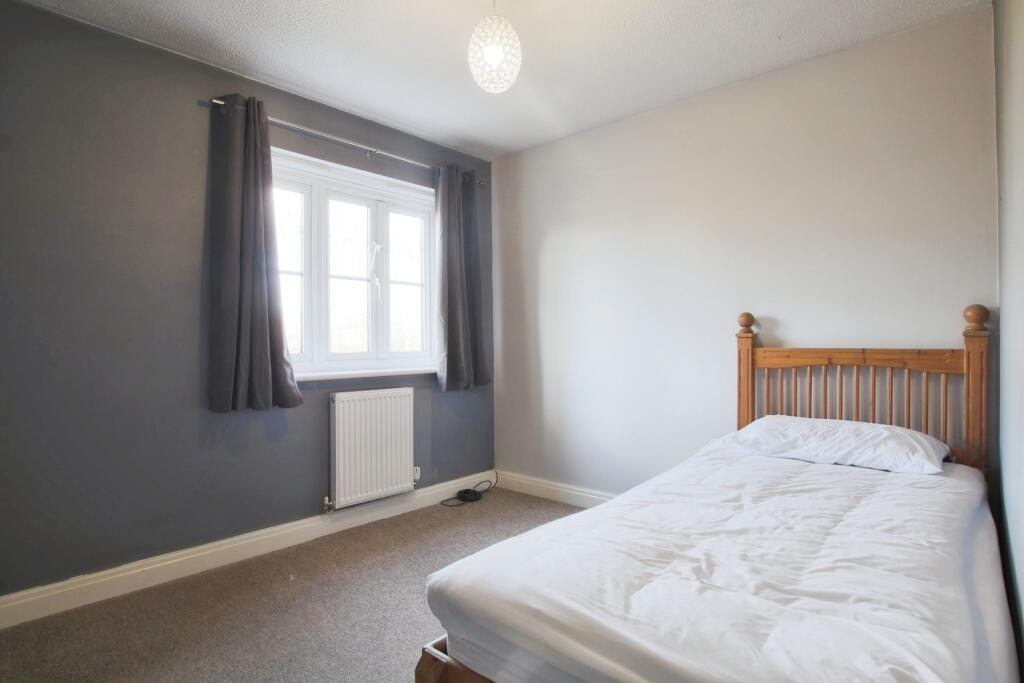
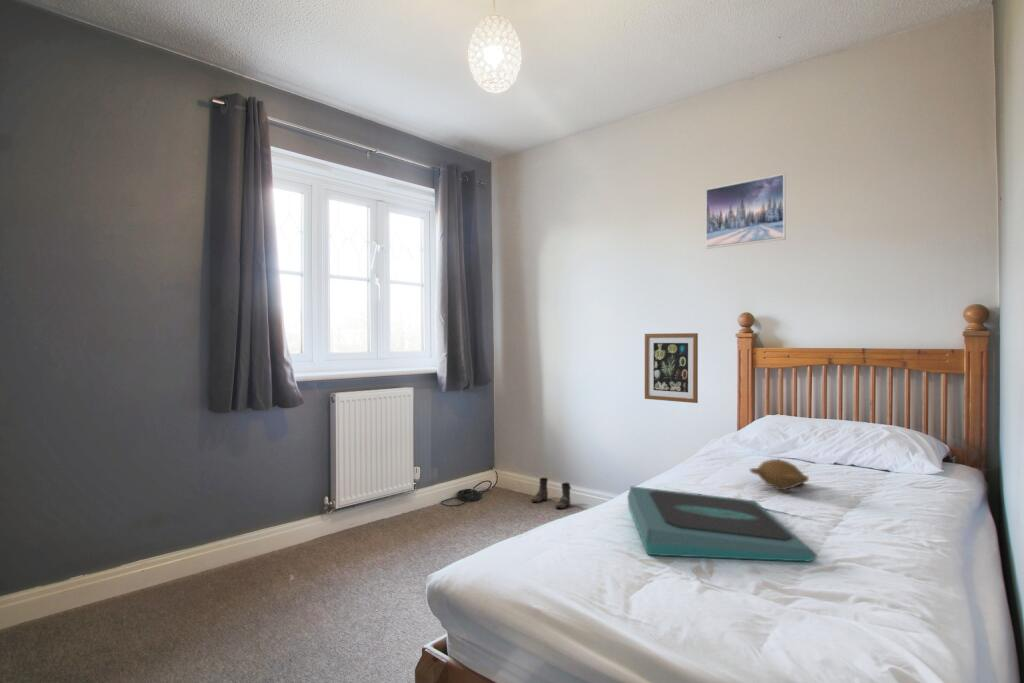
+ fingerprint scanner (708, 518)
+ boots (547, 492)
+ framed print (744, 213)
+ wall art (670, 367)
+ teddy bear (784, 472)
